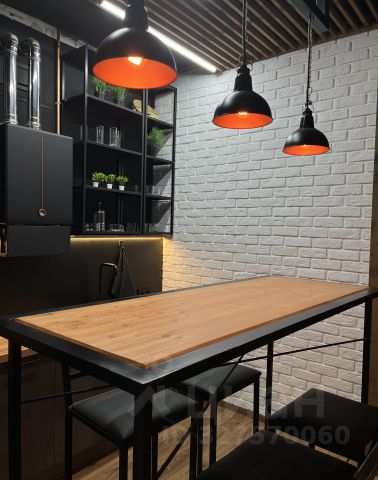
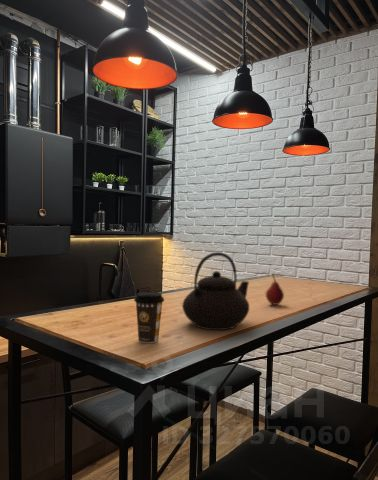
+ coffee cup (148, 317)
+ fruit (275, 289)
+ teapot (221, 287)
